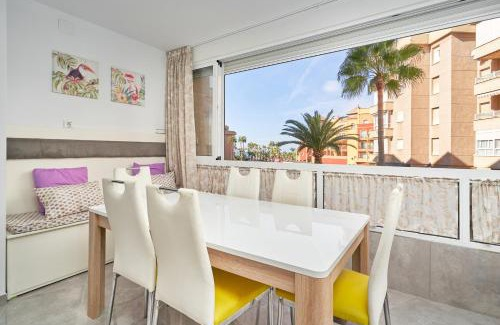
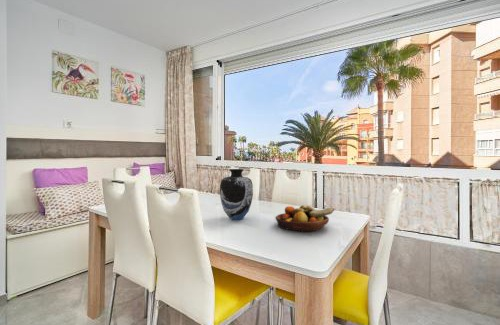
+ vase (236, 193)
+ fruit bowl (302, 214)
